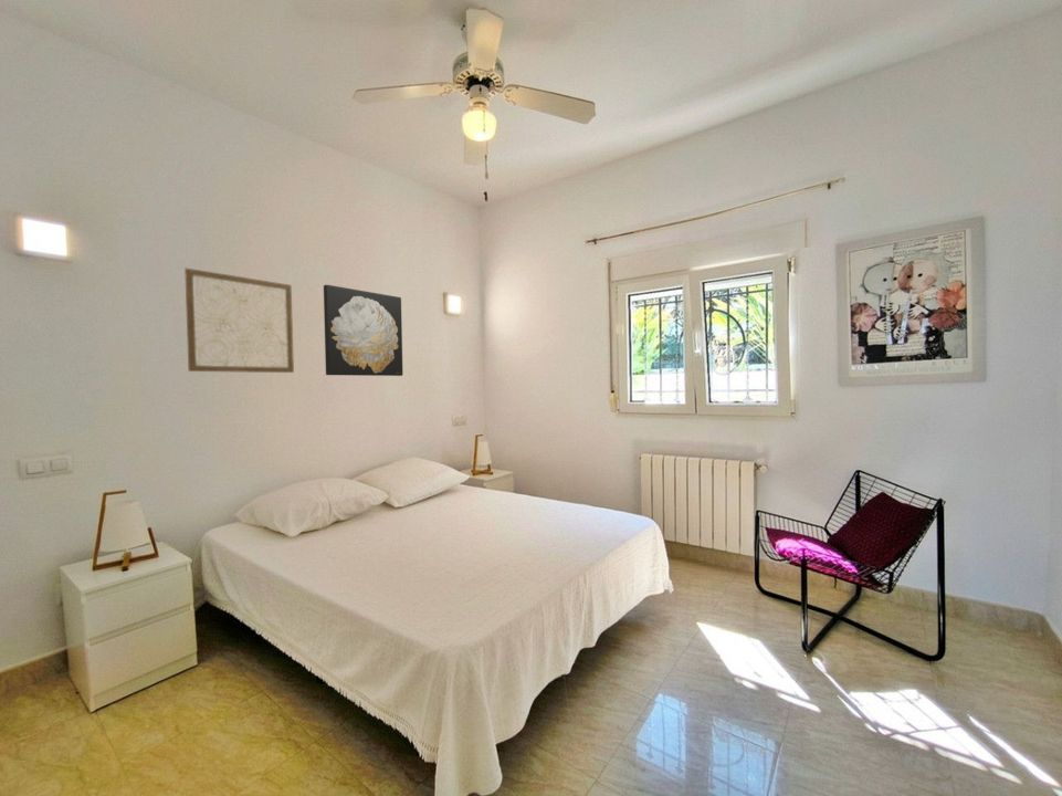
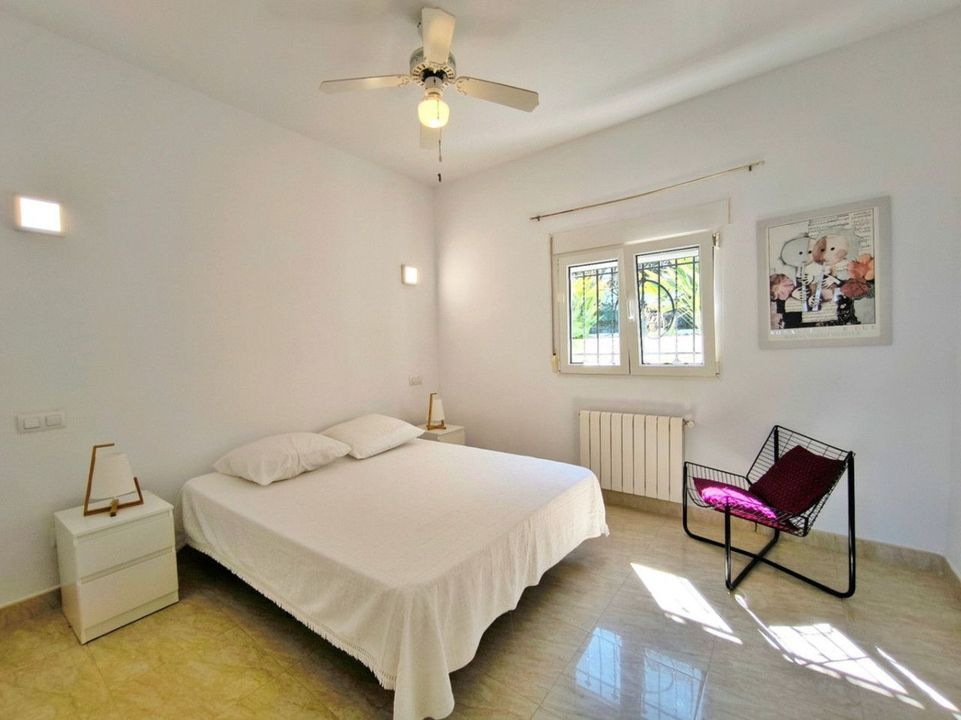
- wall art (240, 325)
- wall art (366, 333)
